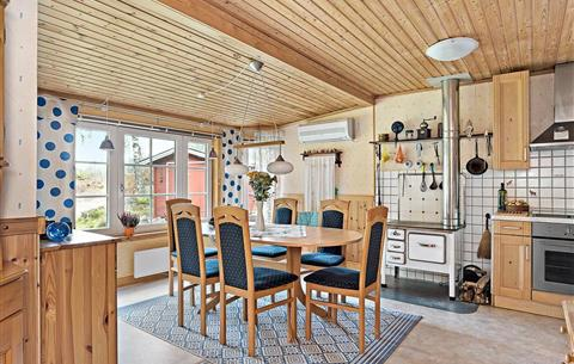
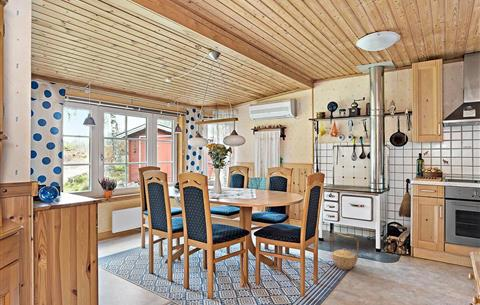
+ basket (344, 250)
